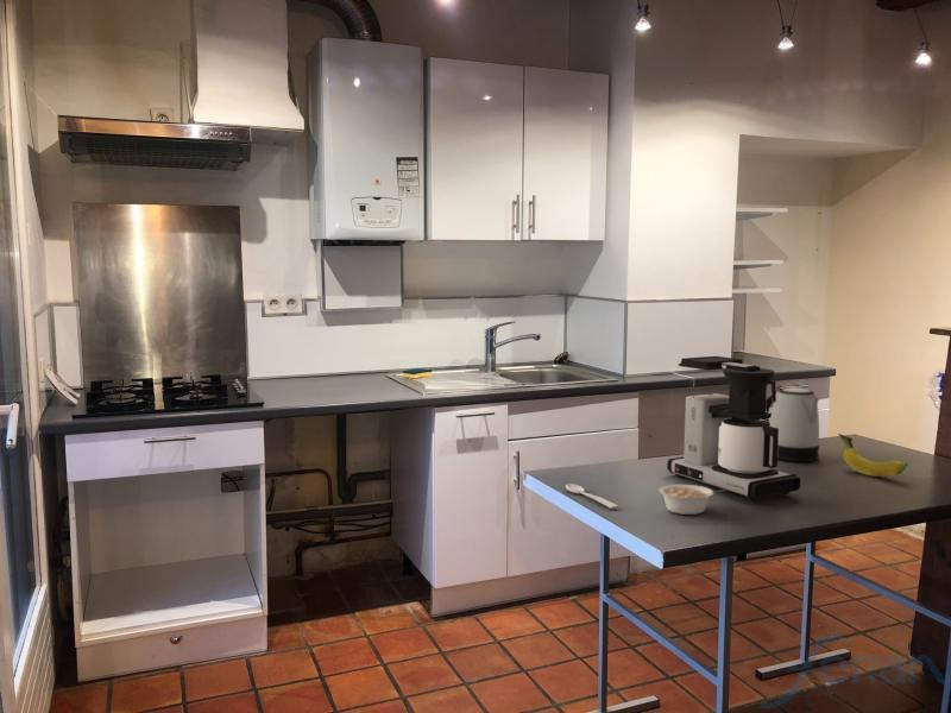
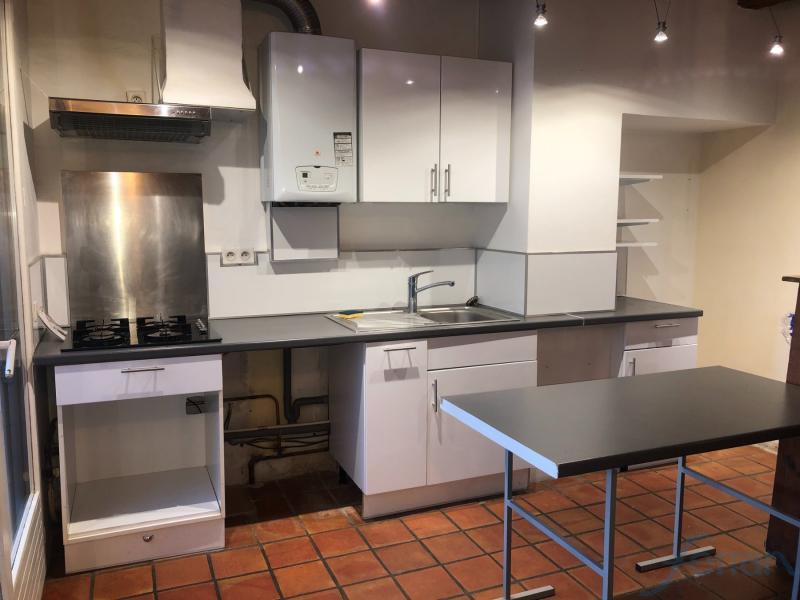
- coffee maker (732, 423)
- fruit (870, 461)
- kettle (788, 421)
- legume (687, 498)
- spoon (591, 494)
